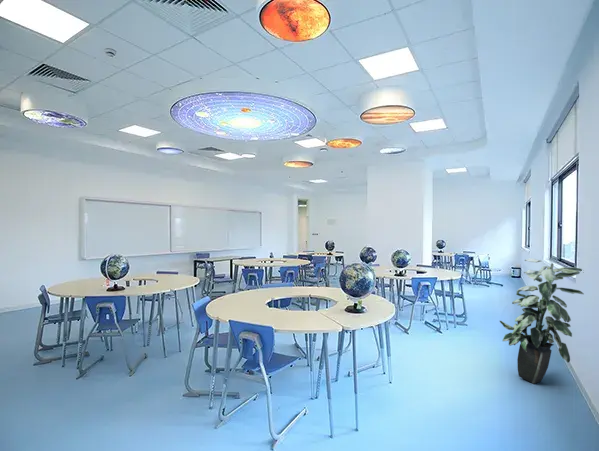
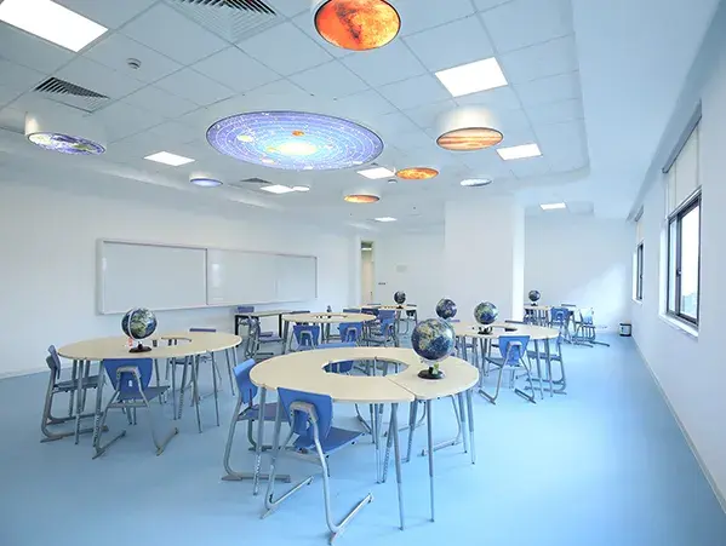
- indoor plant (539, 320)
